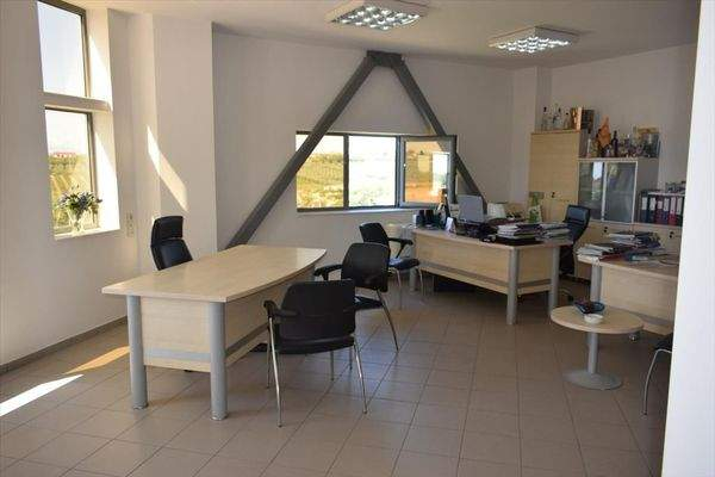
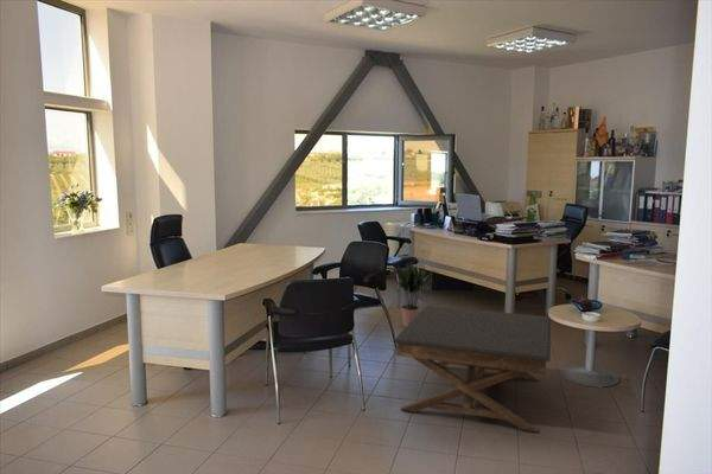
+ coffee table (476, 360)
+ potted plant (415, 295)
